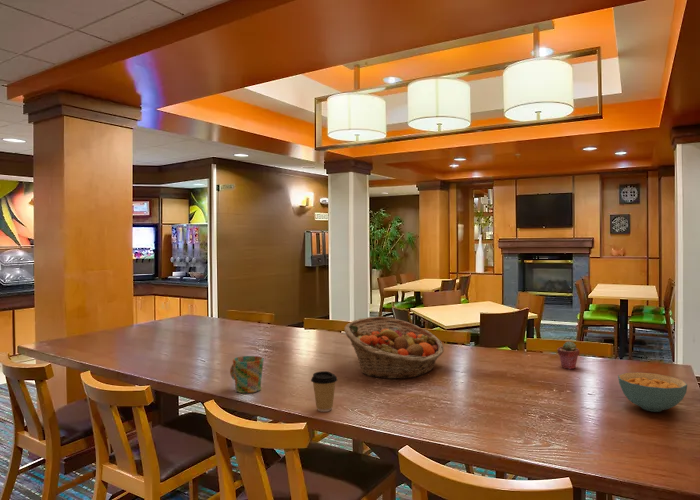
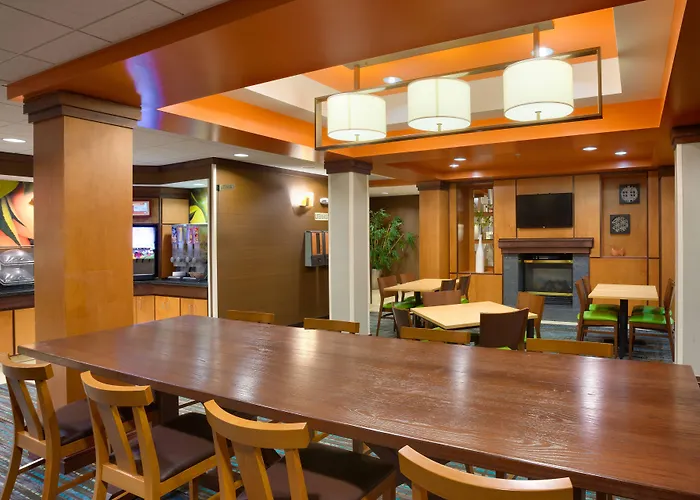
- cereal bowl (651, 394)
- potted succulent (568, 354)
- mug (245, 373)
- coffee cup (324, 391)
- fruit basket (394, 345)
